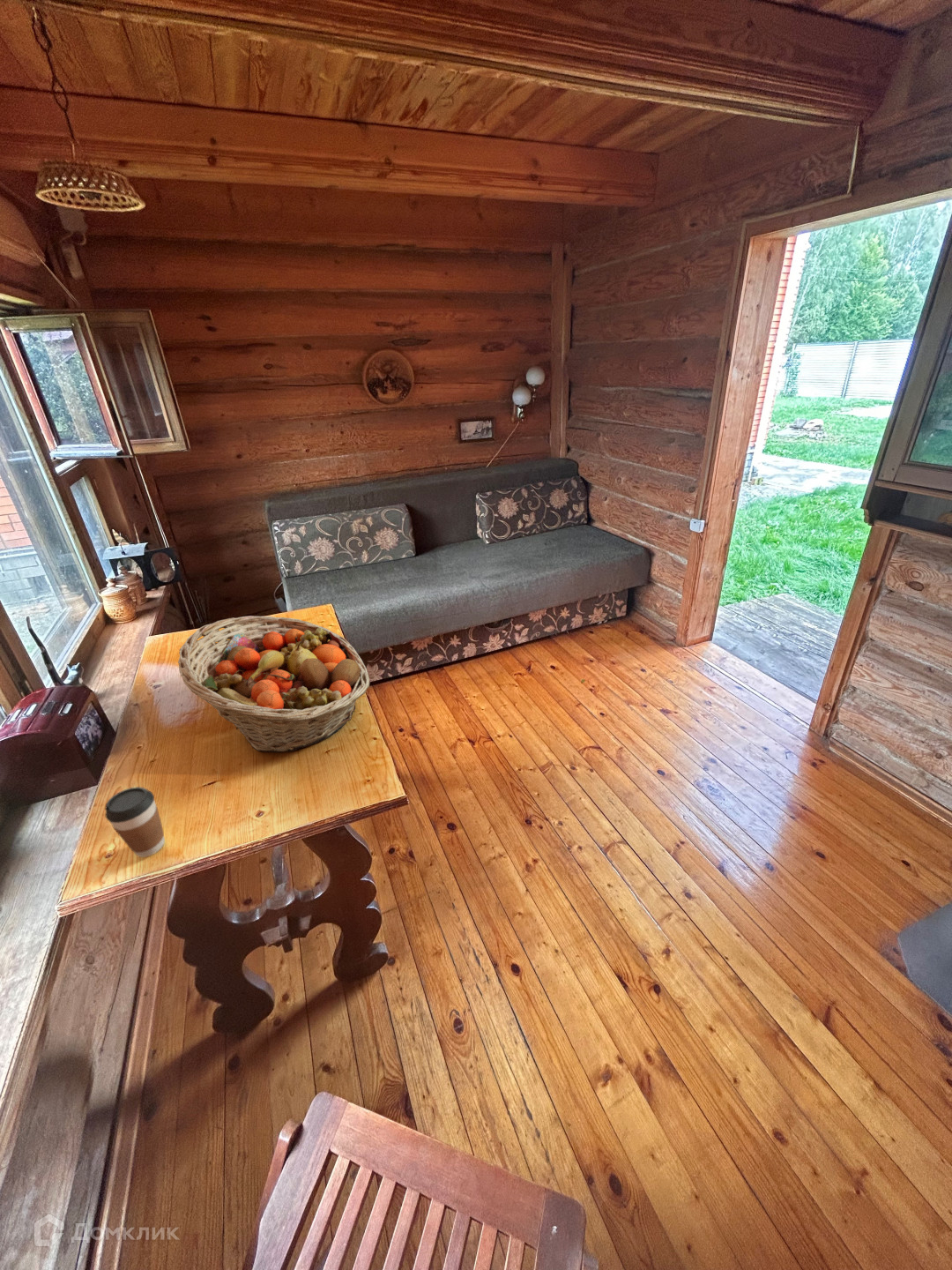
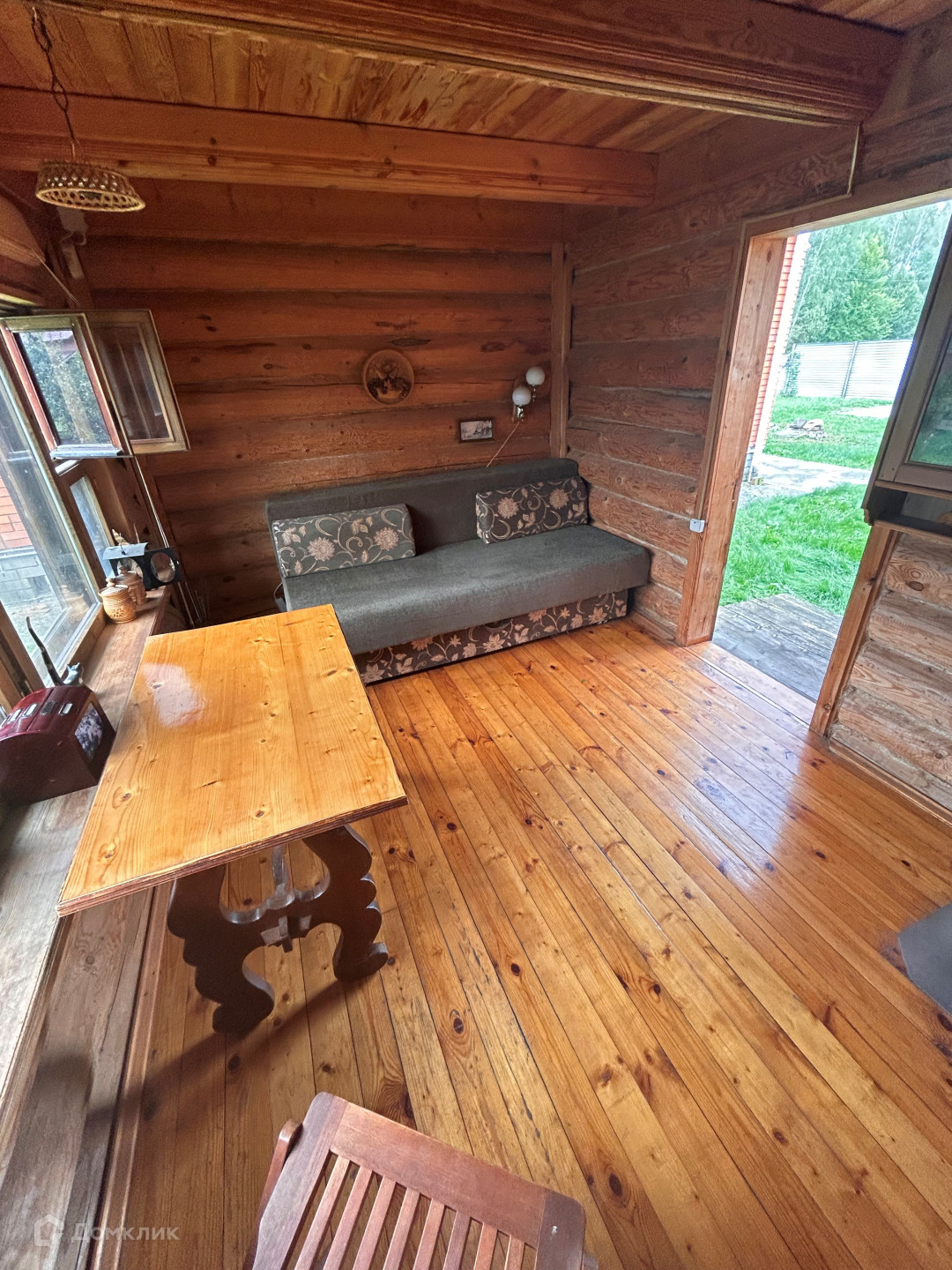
- coffee cup (138, 823)
- fruit basket (281, 673)
